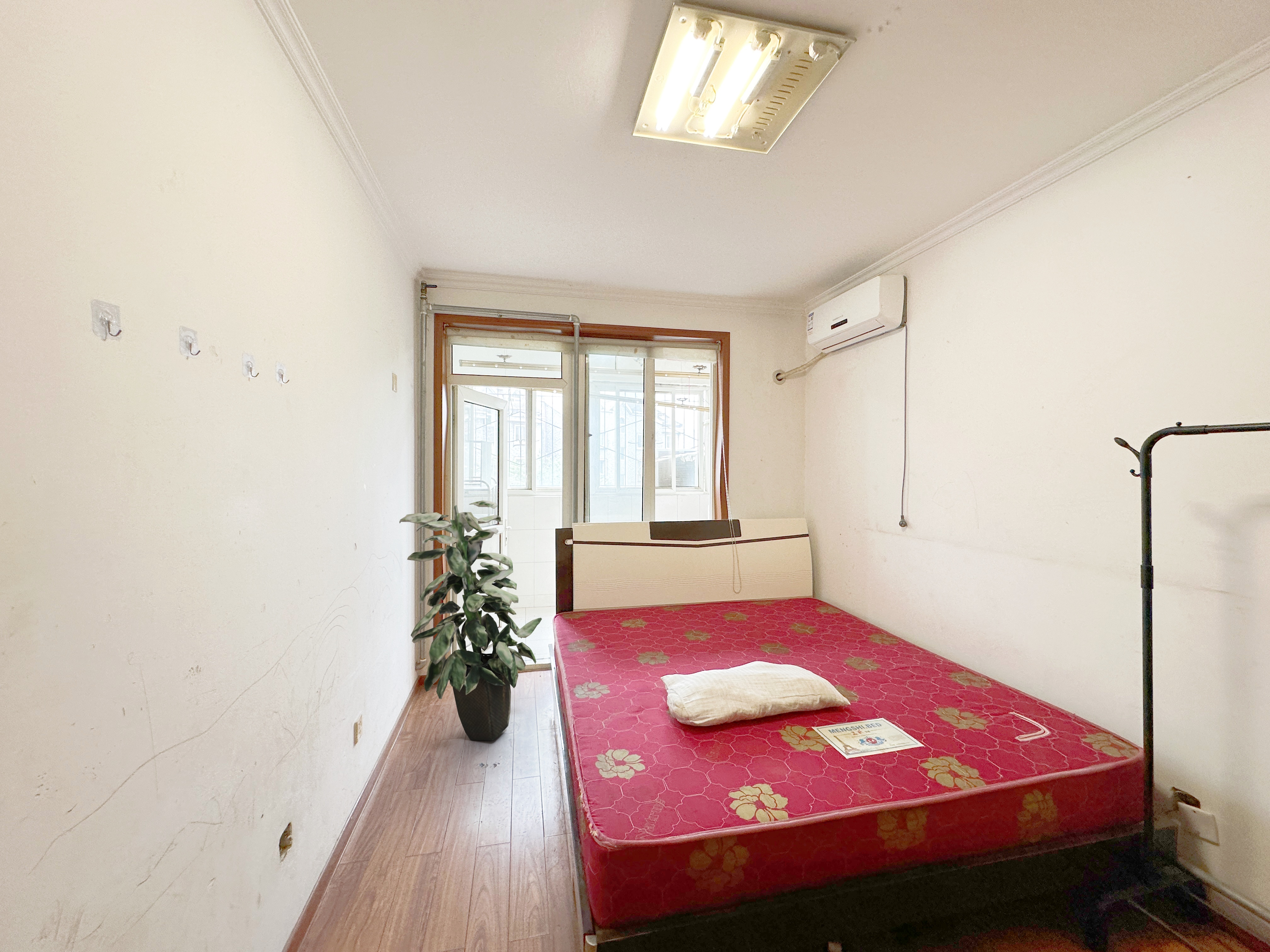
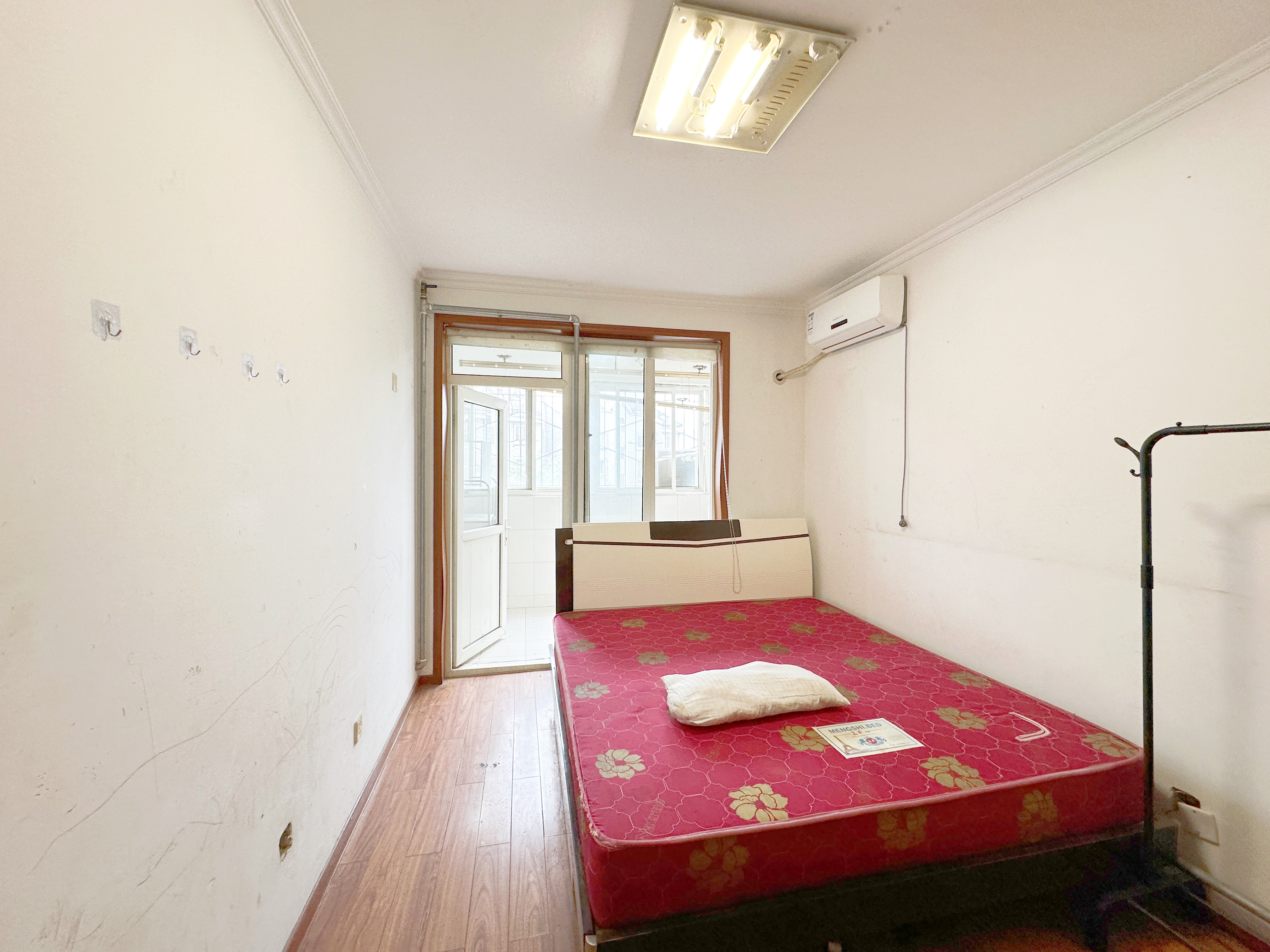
- indoor plant (473, 619)
